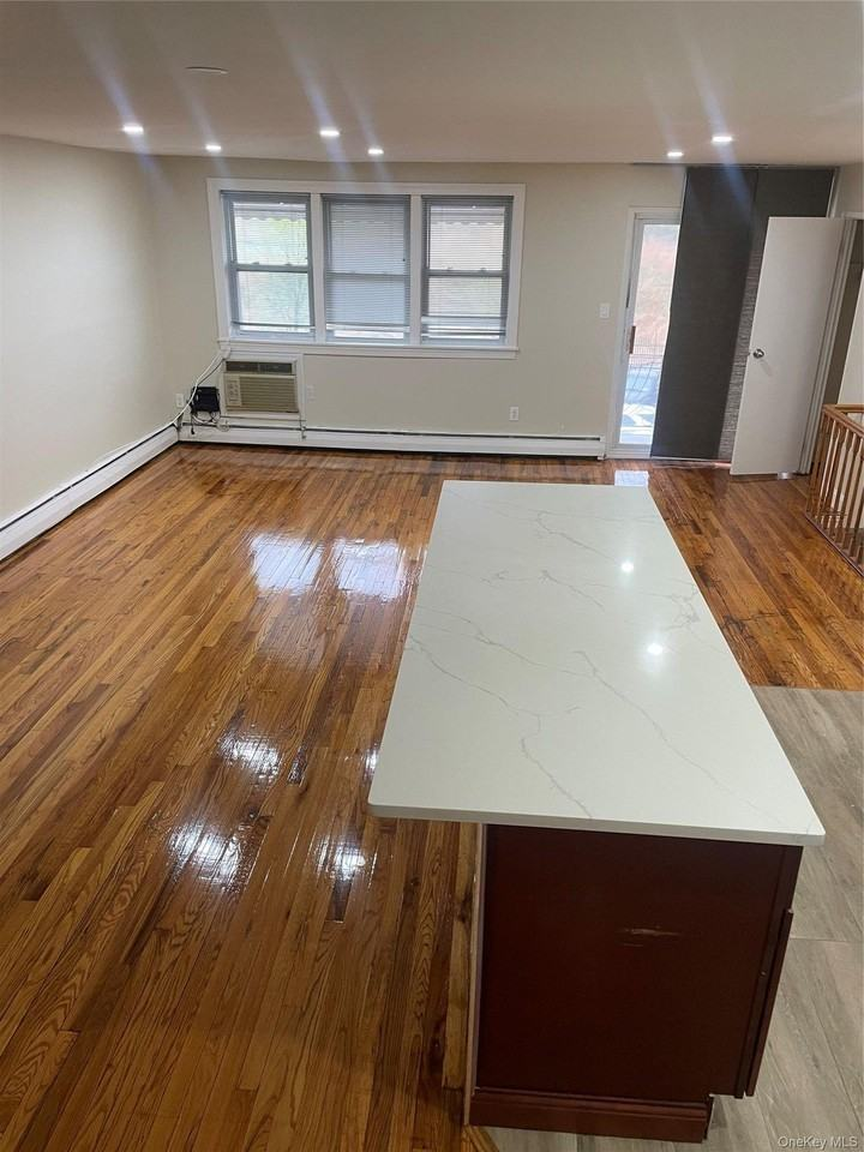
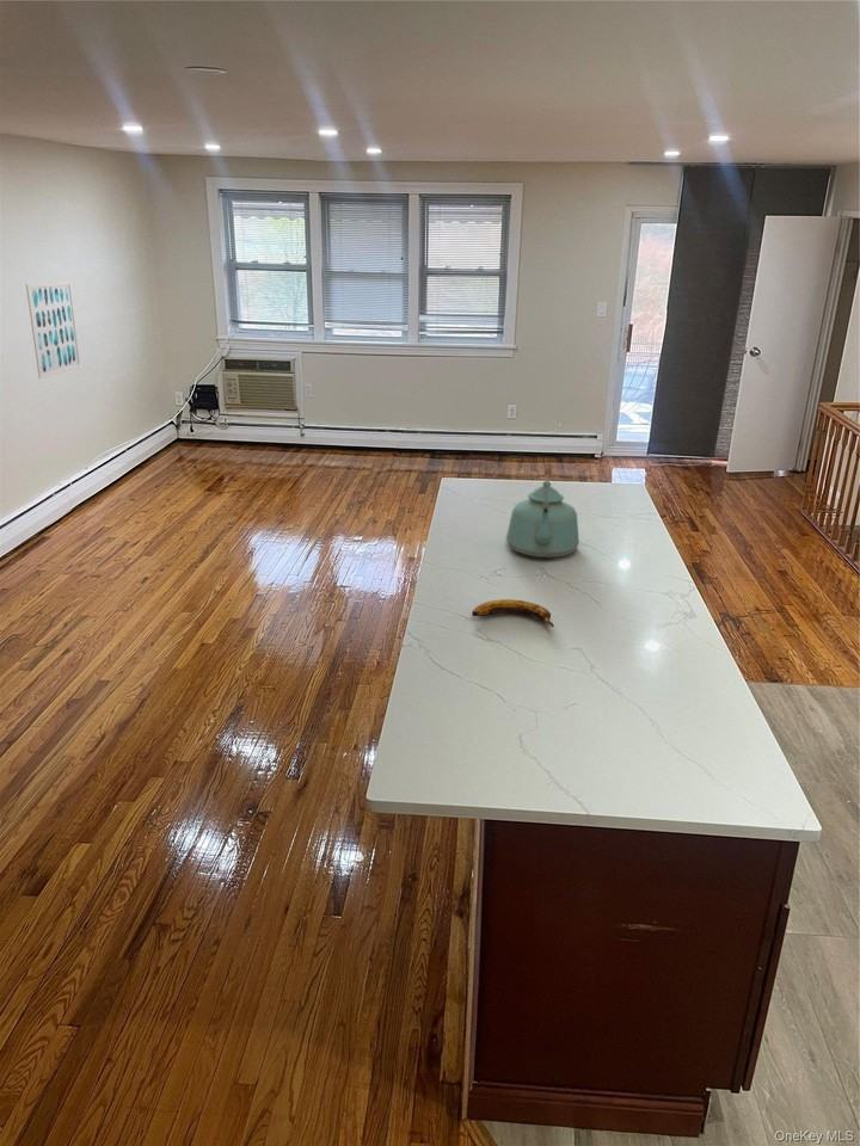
+ kettle (545, 510)
+ wall art (55, 328)
+ banana (512, 612)
